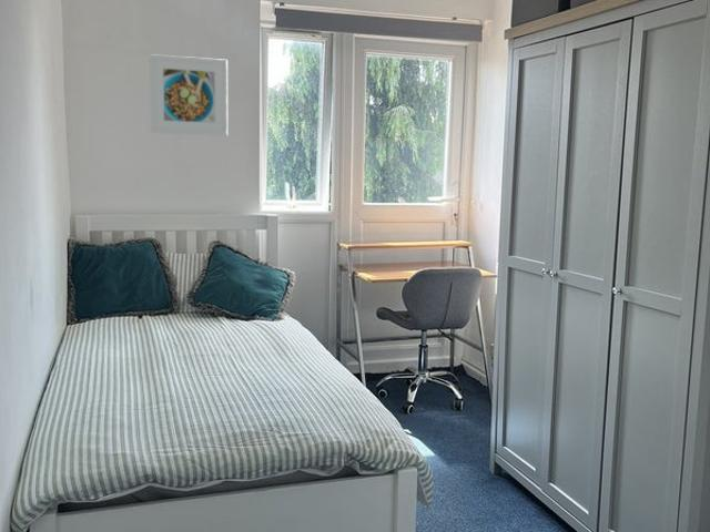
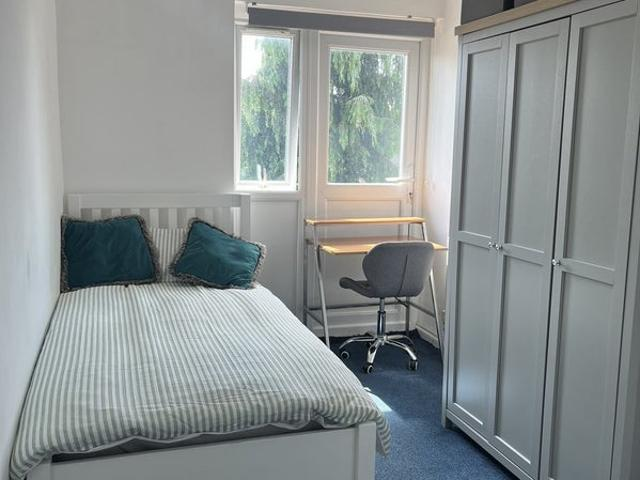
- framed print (189, 95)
